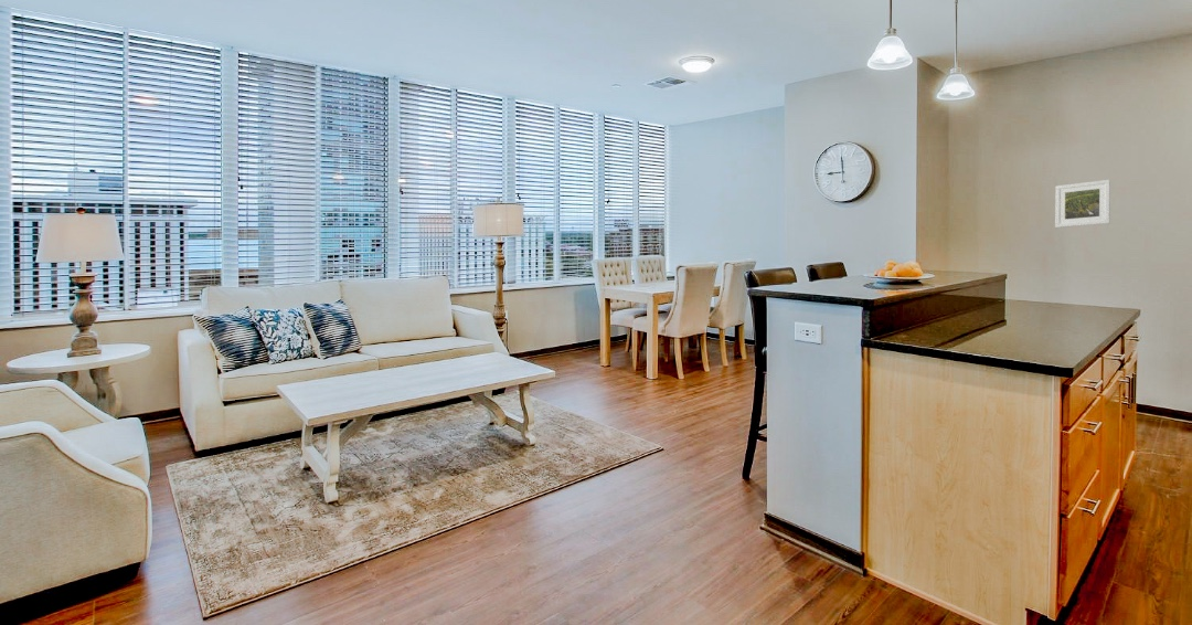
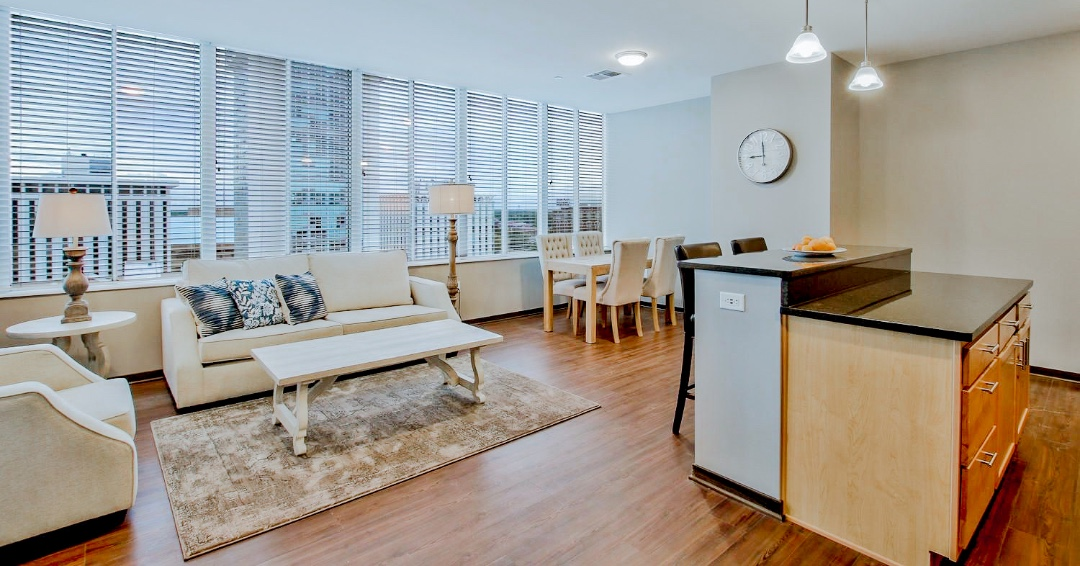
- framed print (1082, 204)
